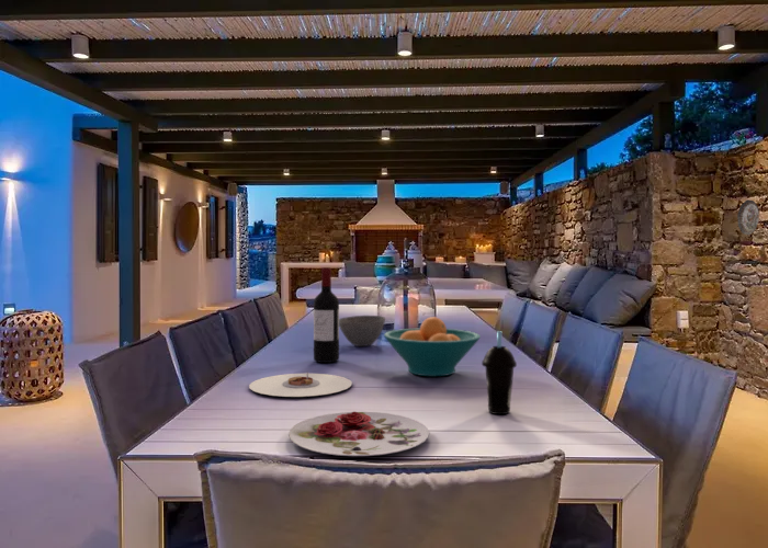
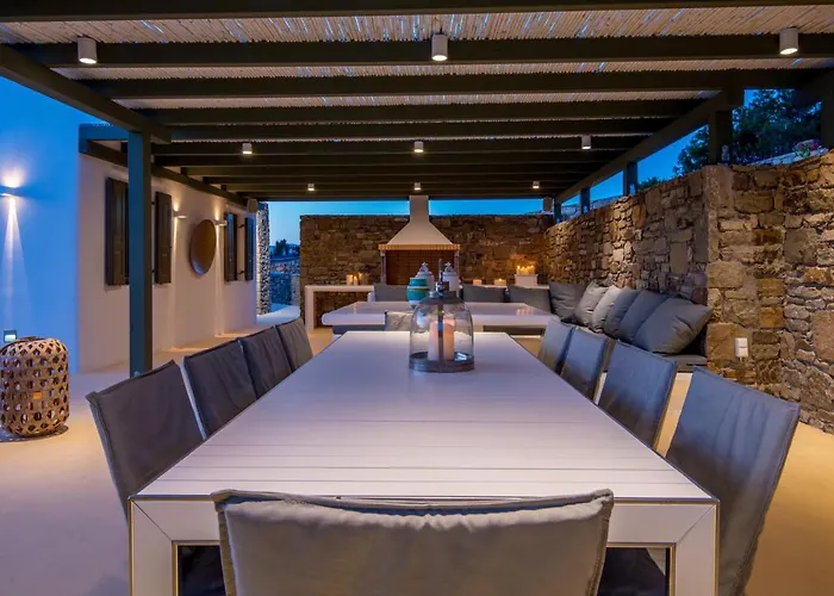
- cup (498, 372)
- fruit bowl (431, 344)
- wine bottle (326, 313)
- plate (359, 430)
- plate (301, 379)
- bowl (361, 331)
- decorative plate (749, 217)
